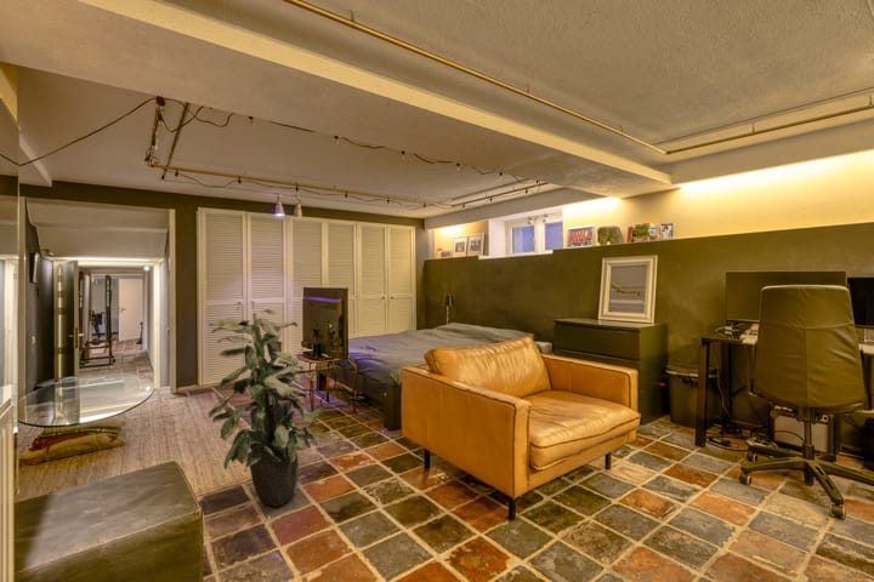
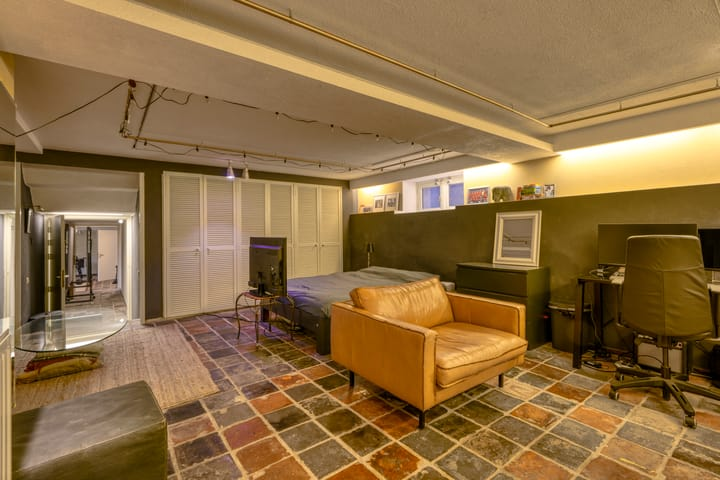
- indoor plant (265, 405)
